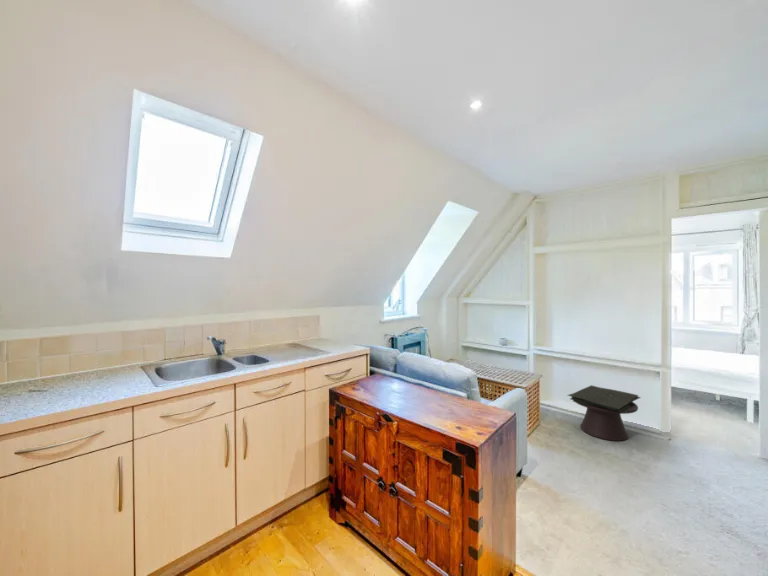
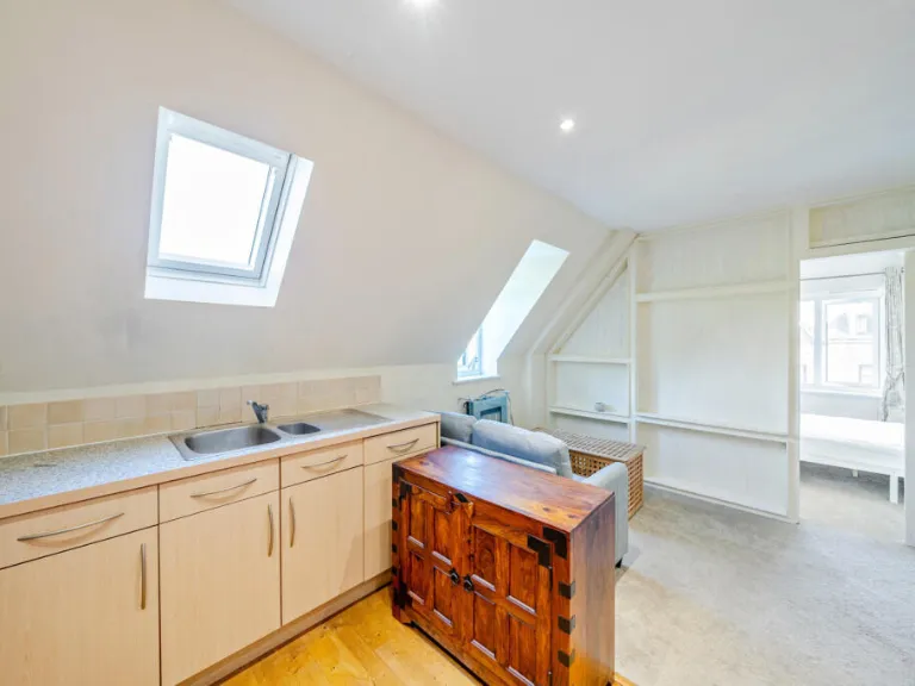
- side table (603, 413)
